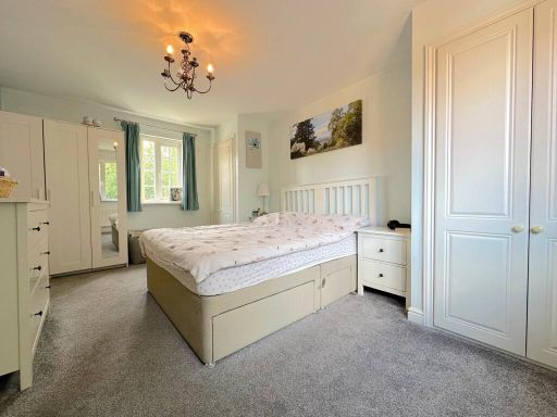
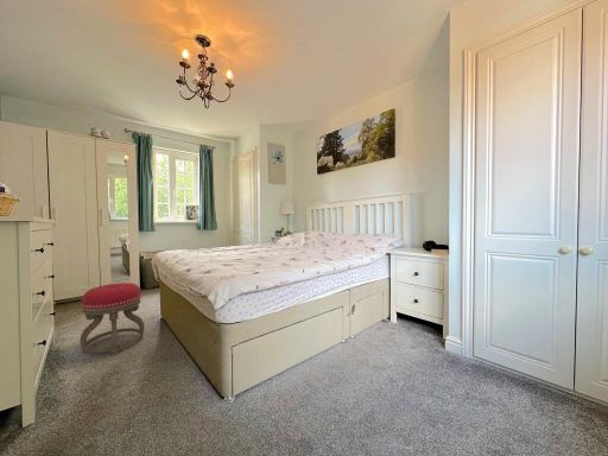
+ stool (113, 315)
